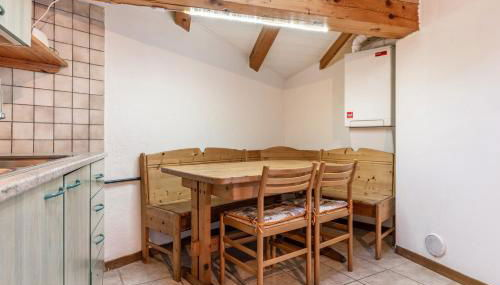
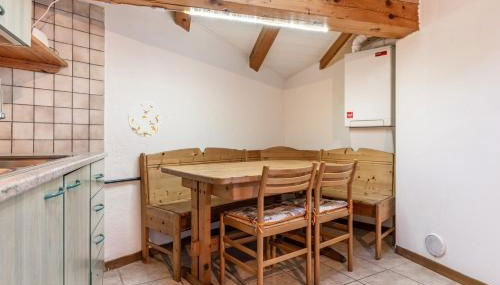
+ decorative plate (145, 119)
